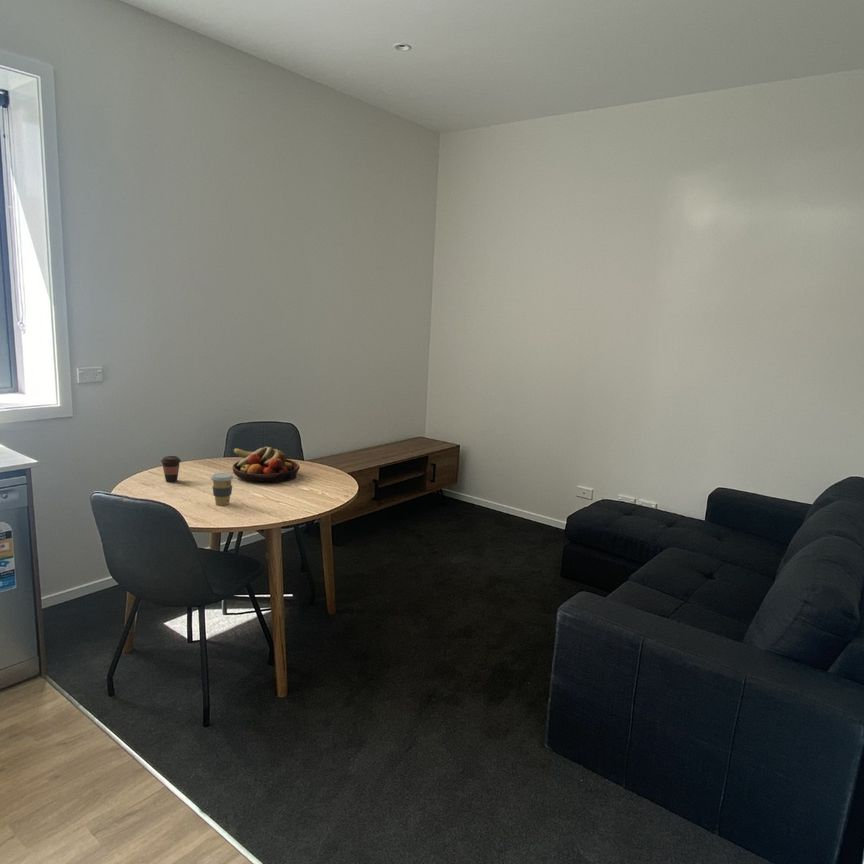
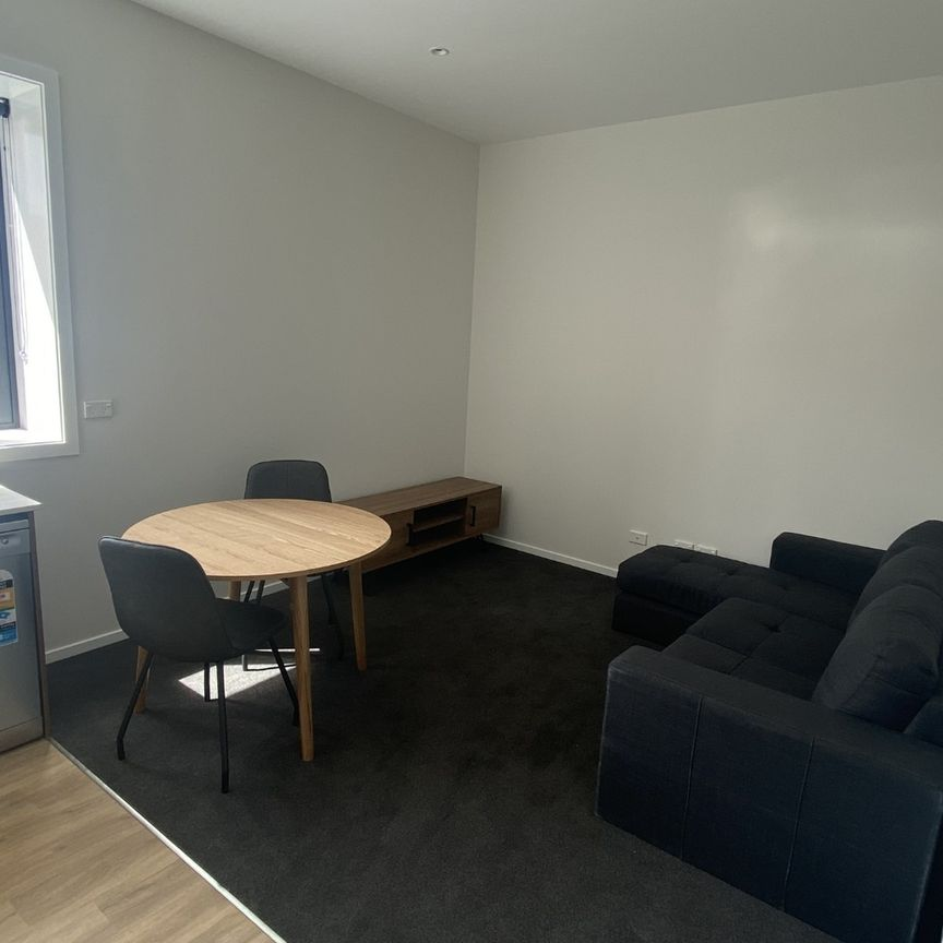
- coffee cup (222, 489)
- coffee cup (171, 469)
- fruit bowl (265, 463)
